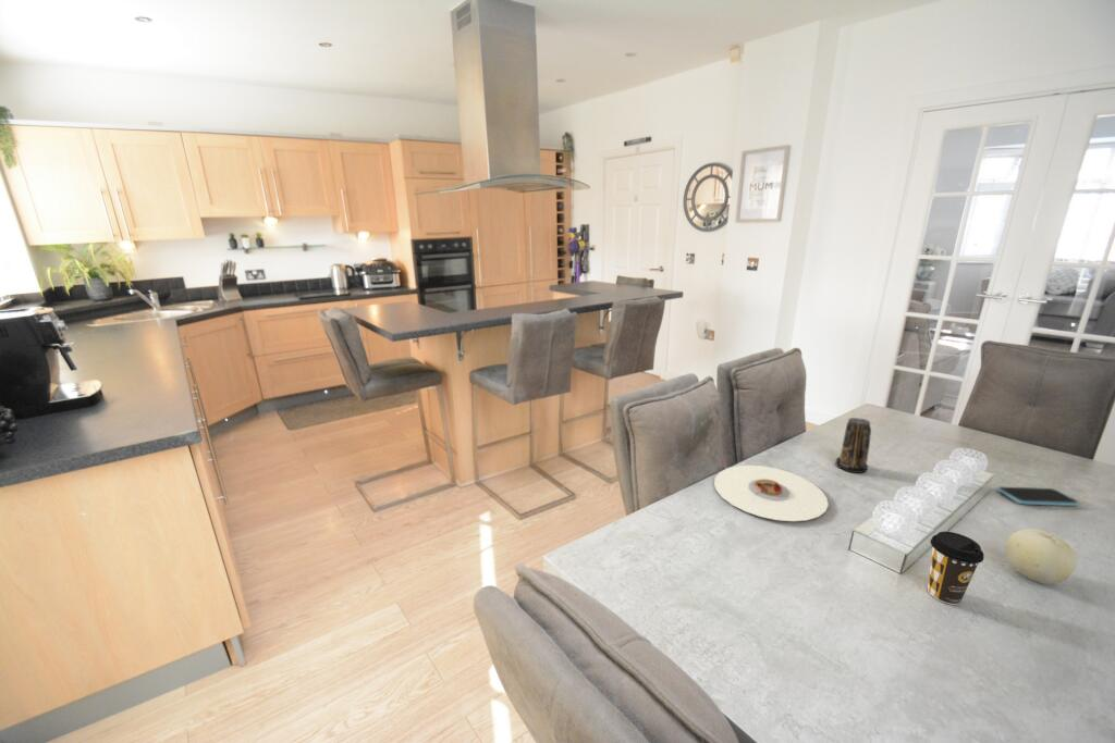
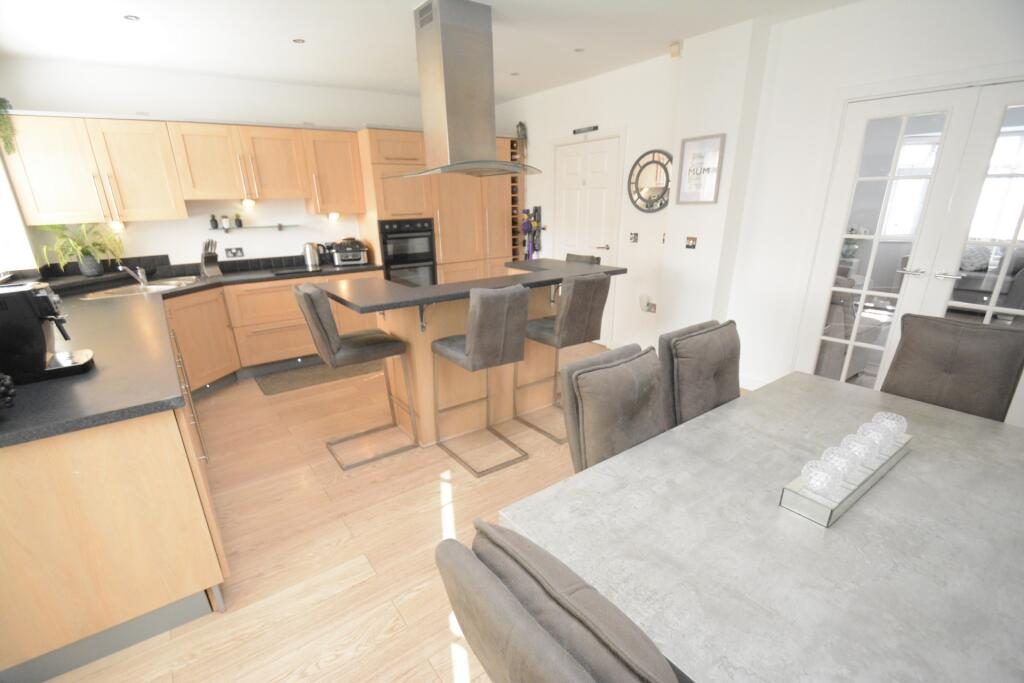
- plate (769, 487)
- coffee cup (951, 568)
- candle (855, 443)
- smartphone (1037, 495)
- fruit (1040, 556)
